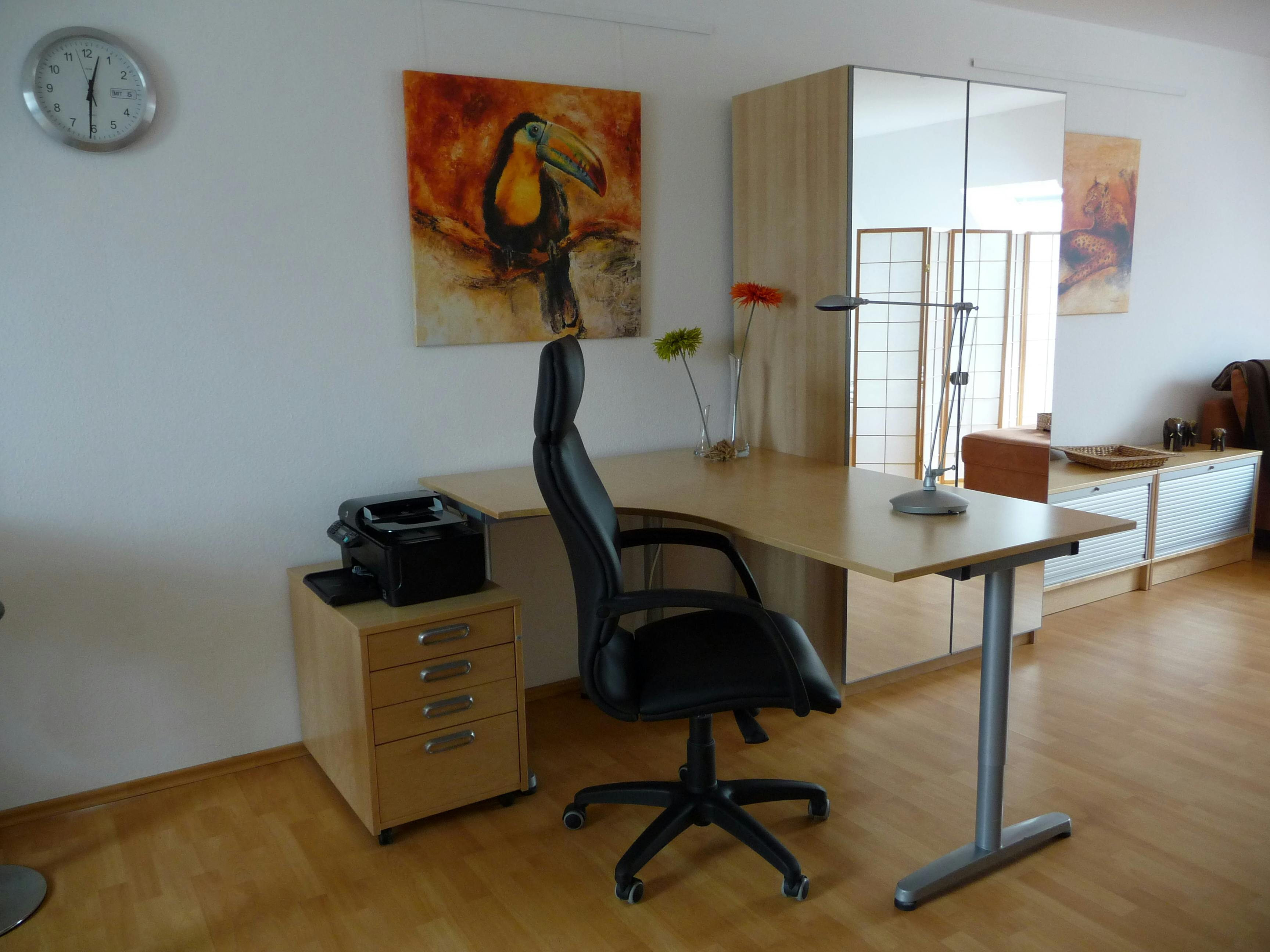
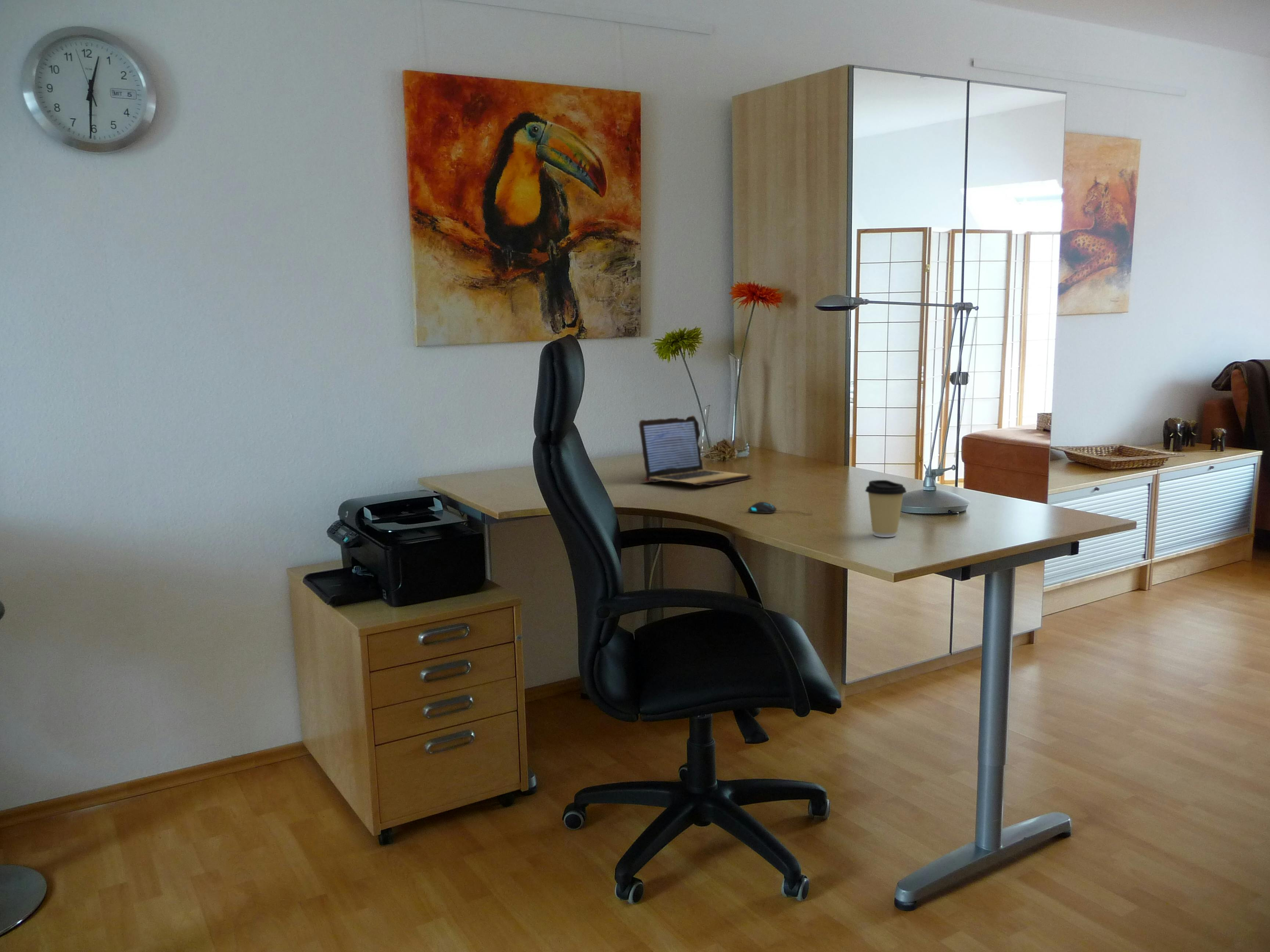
+ coffee cup (885, 509)
+ mouse (779, 510)
+ laptop (696, 450)
